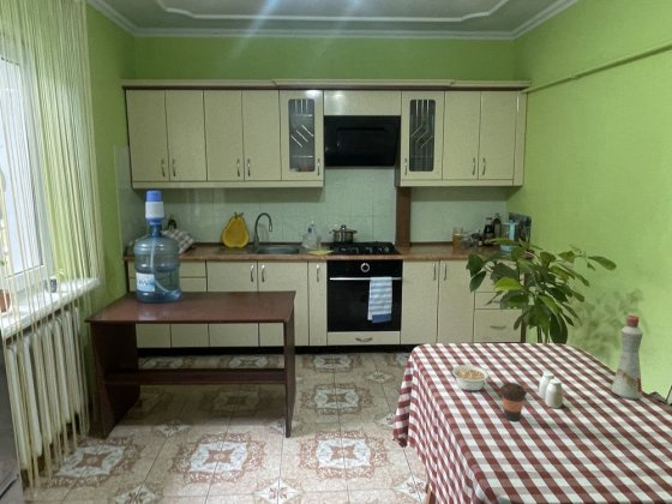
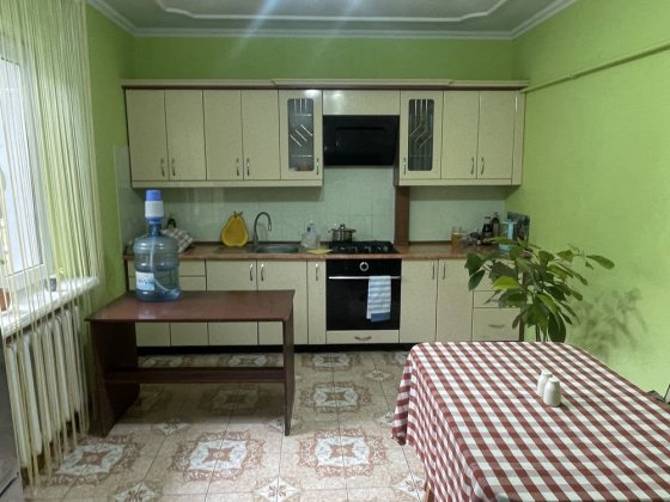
- legume (469, 378)
- bottle (629, 354)
- coffee cup (512, 402)
